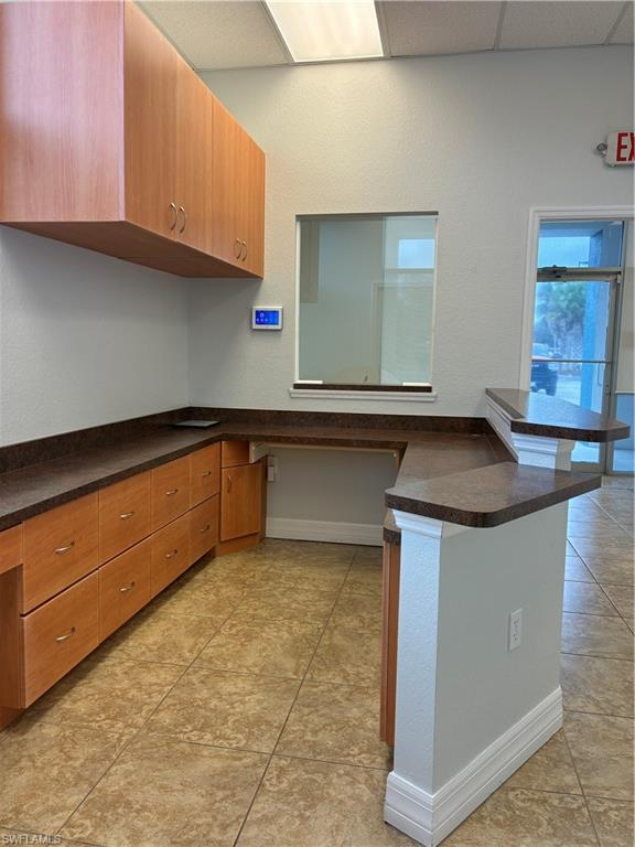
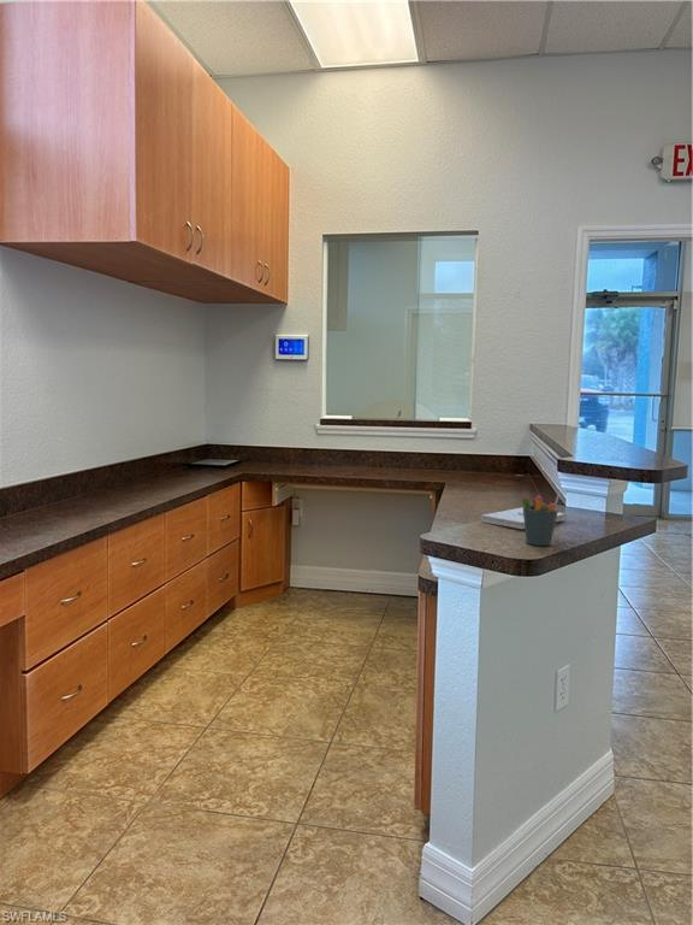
+ notepad (523, 518)
+ pen holder (539, 515)
